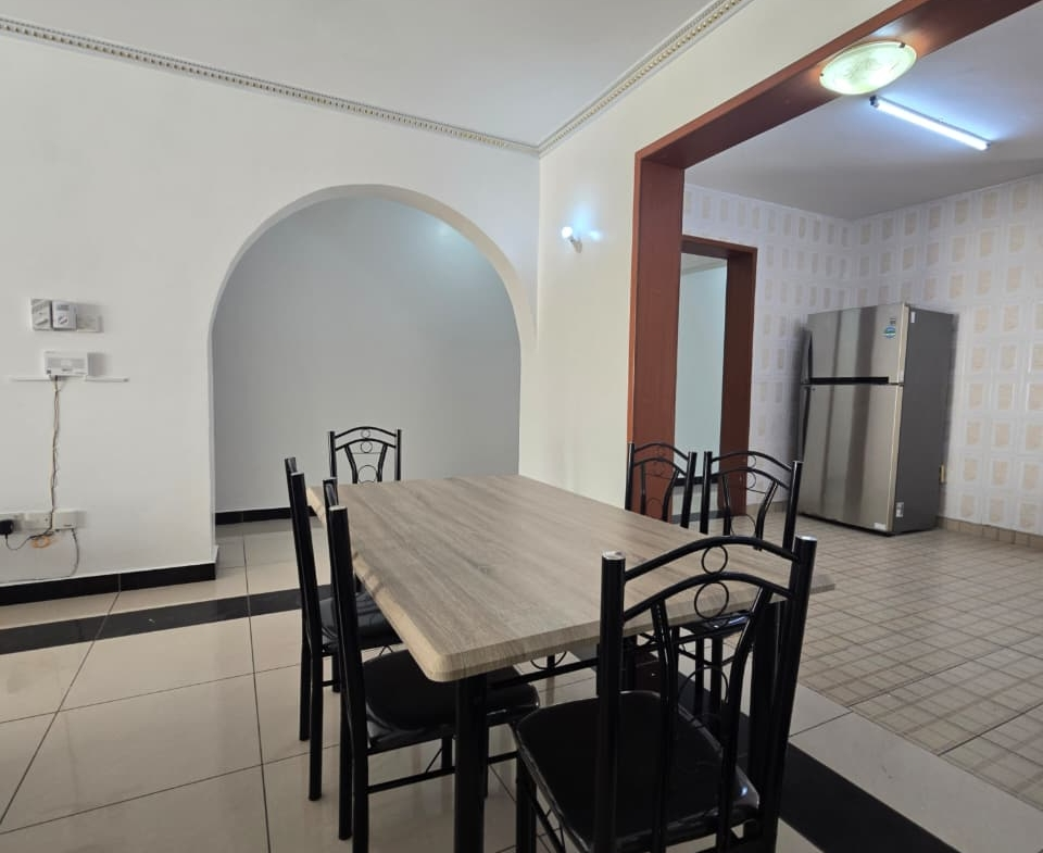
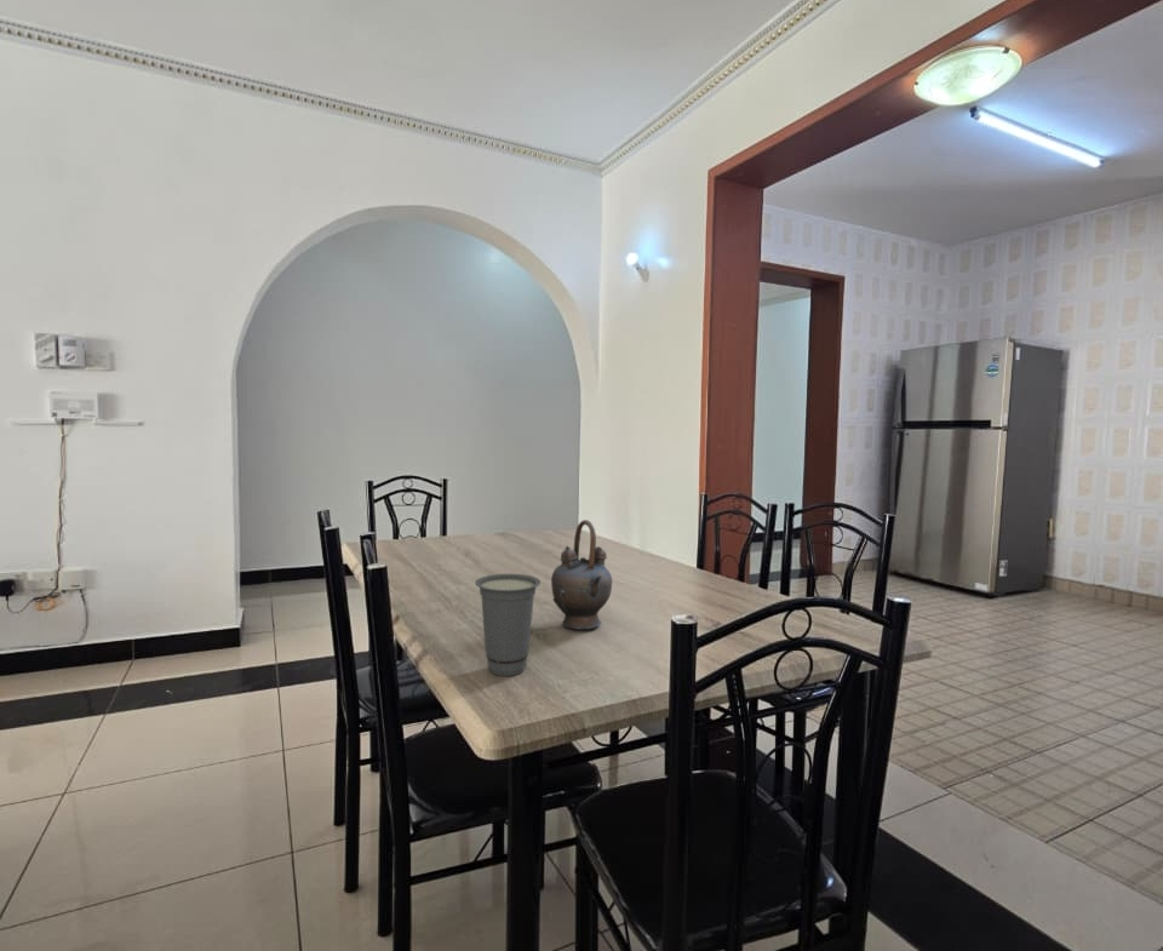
+ teapot (584, 574)
+ cup (506, 625)
